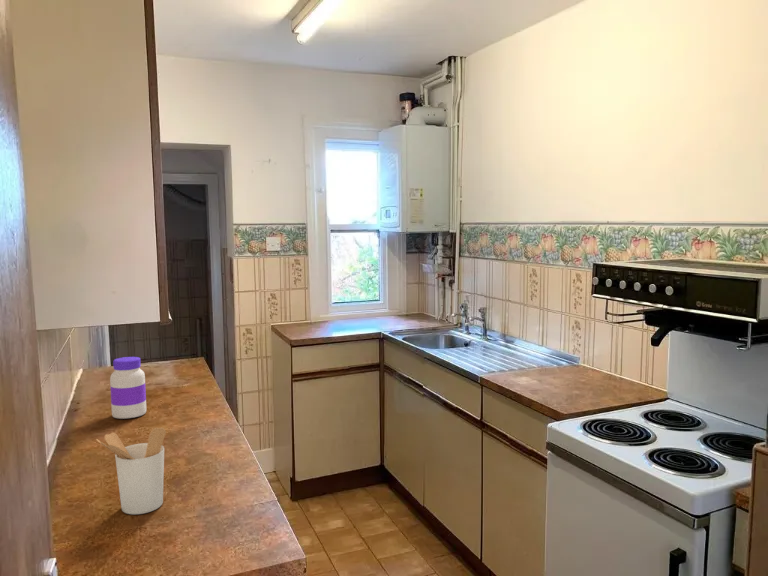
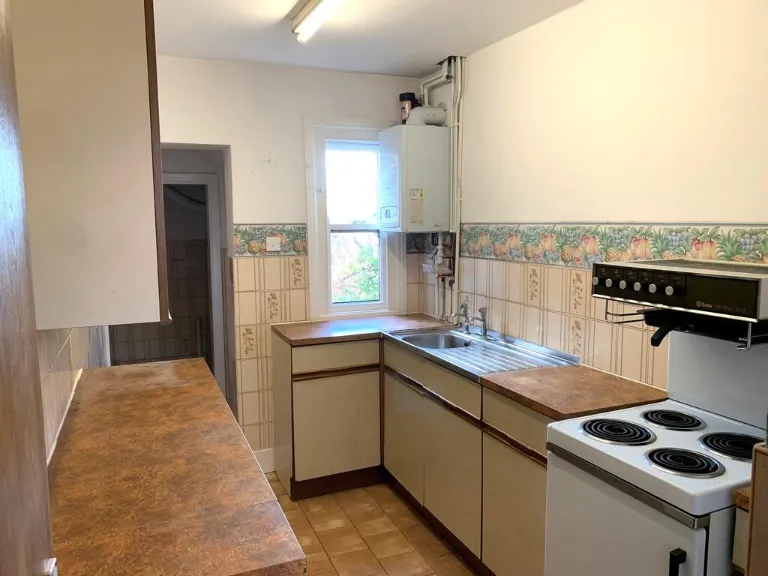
- utensil holder (131, 469)
- jar (128, 386)
